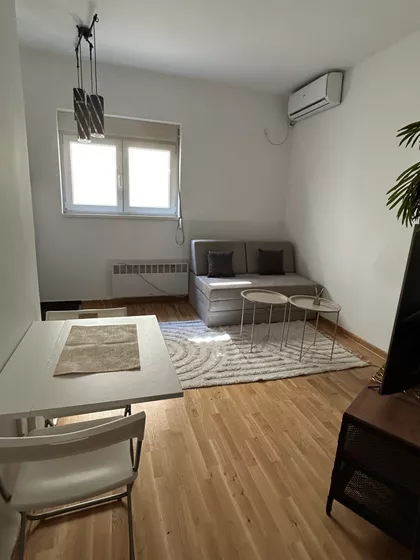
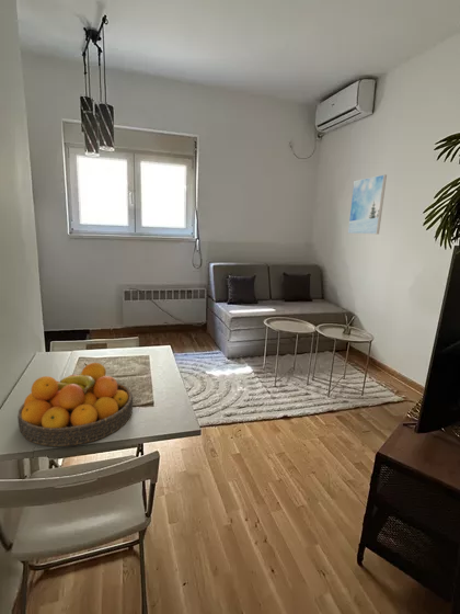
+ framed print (366, 206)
+ fruit bowl (78, 394)
